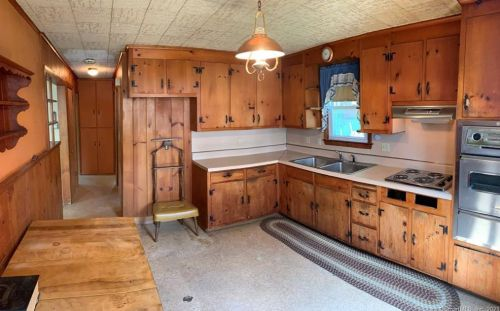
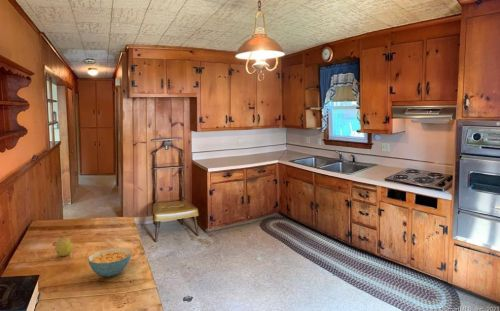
+ cereal bowl (110, 264)
+ fruit (63, 245)
